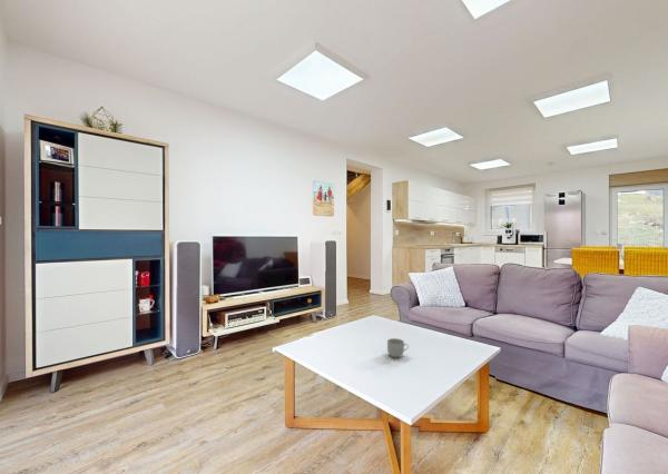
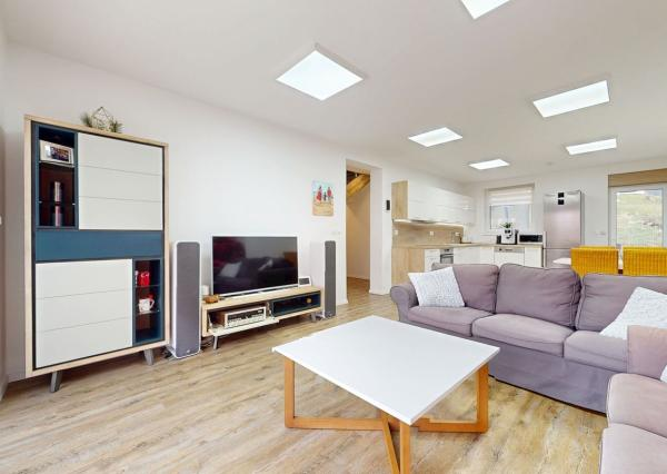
- mug (397, 348)
